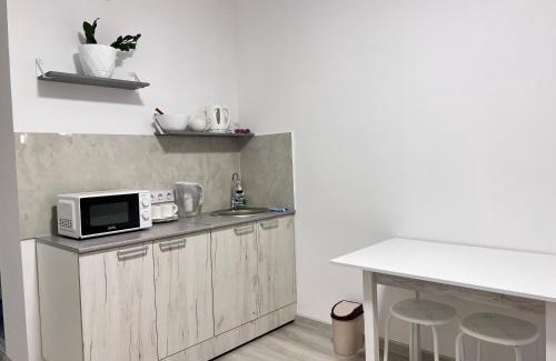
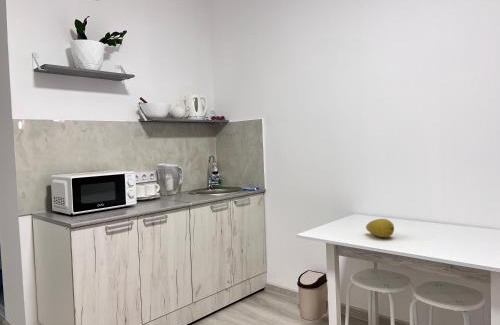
+ fruit (379, 227)
